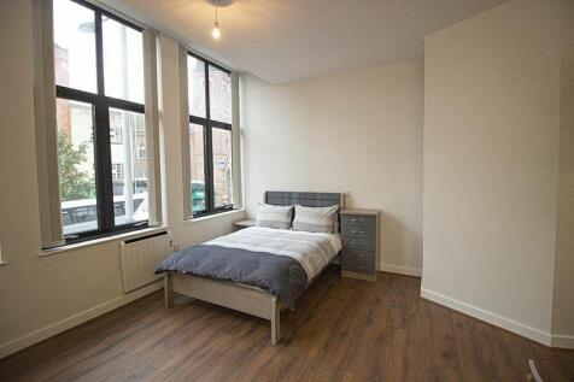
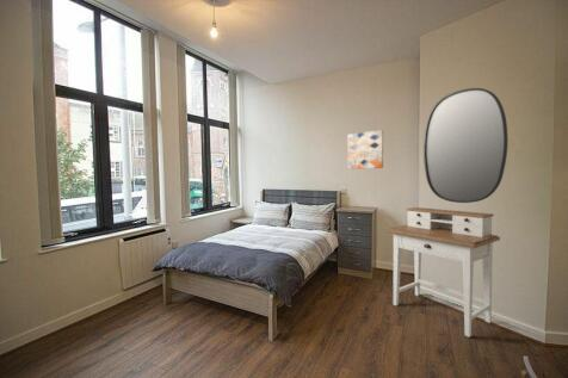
+ desk (439, 256)
+ home mirror (461, 147)
+ wall art (364, 150)
